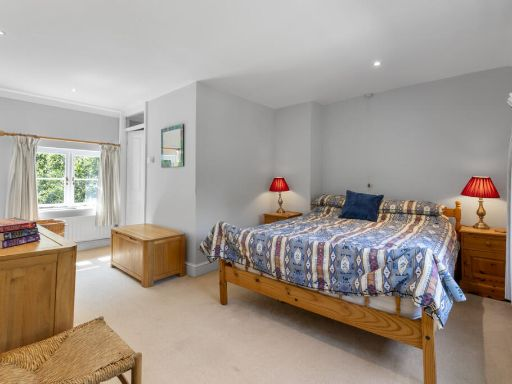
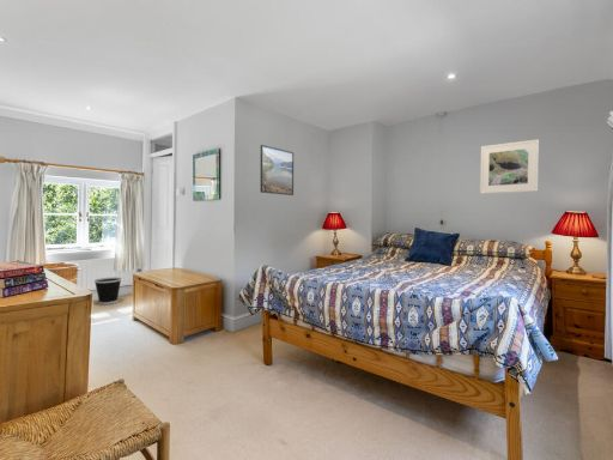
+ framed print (508, 168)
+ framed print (278, 171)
+ wastebasket (108, 290)
